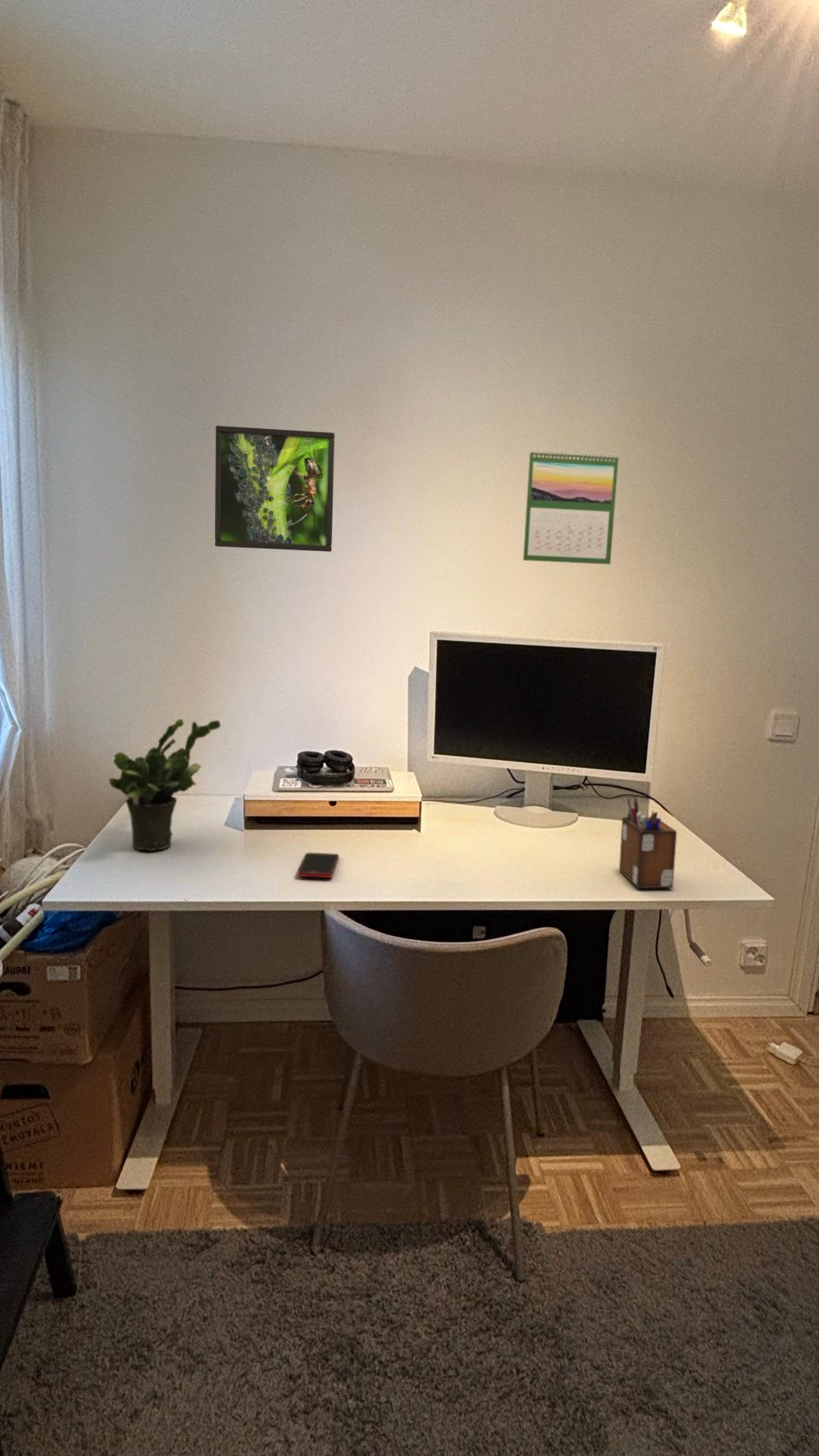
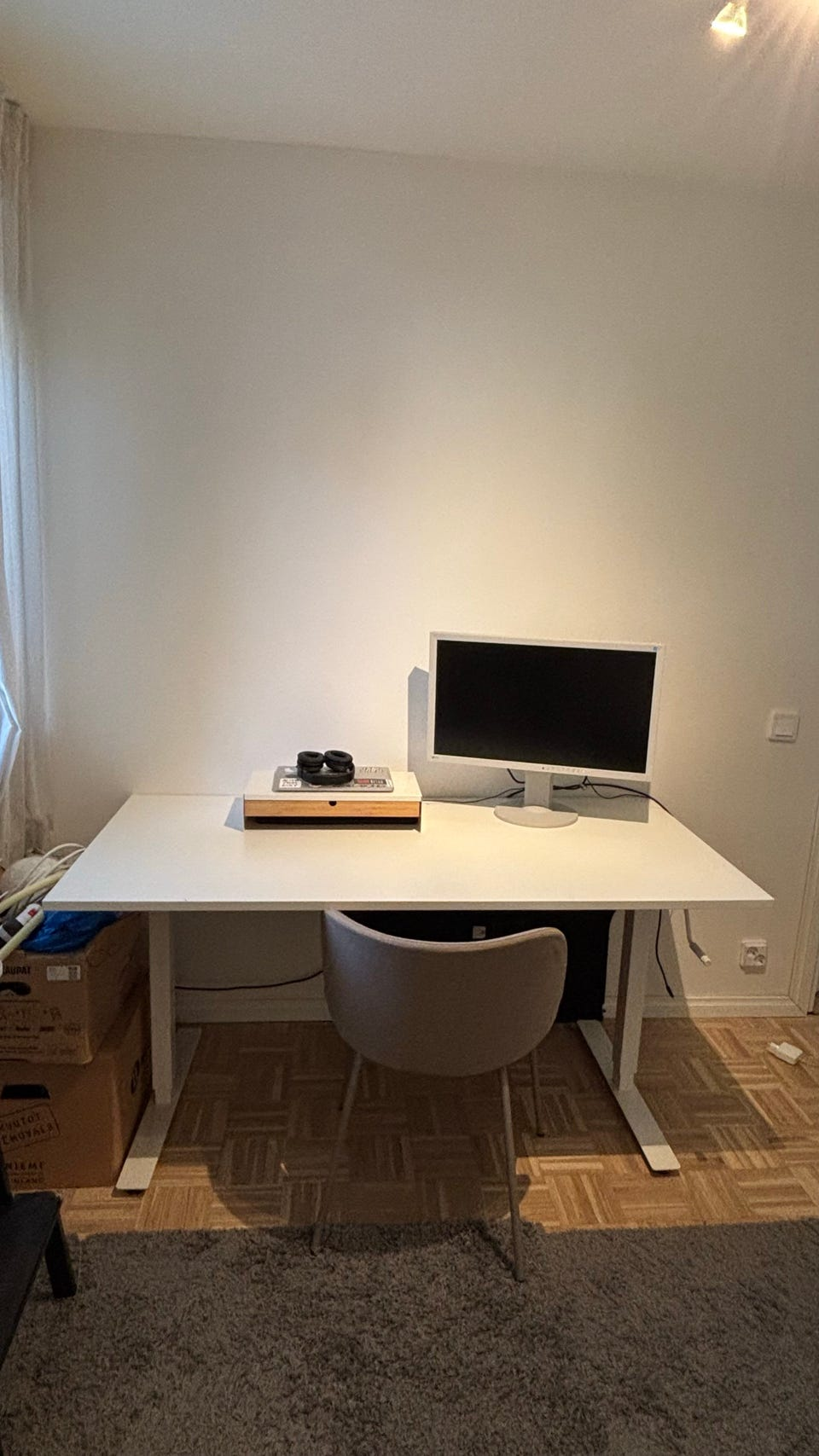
- calendar (570, 506)
- potted plant (168, 779)
- desk organizer (648, 841)
- cell phone (318, 865)
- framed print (274, 490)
